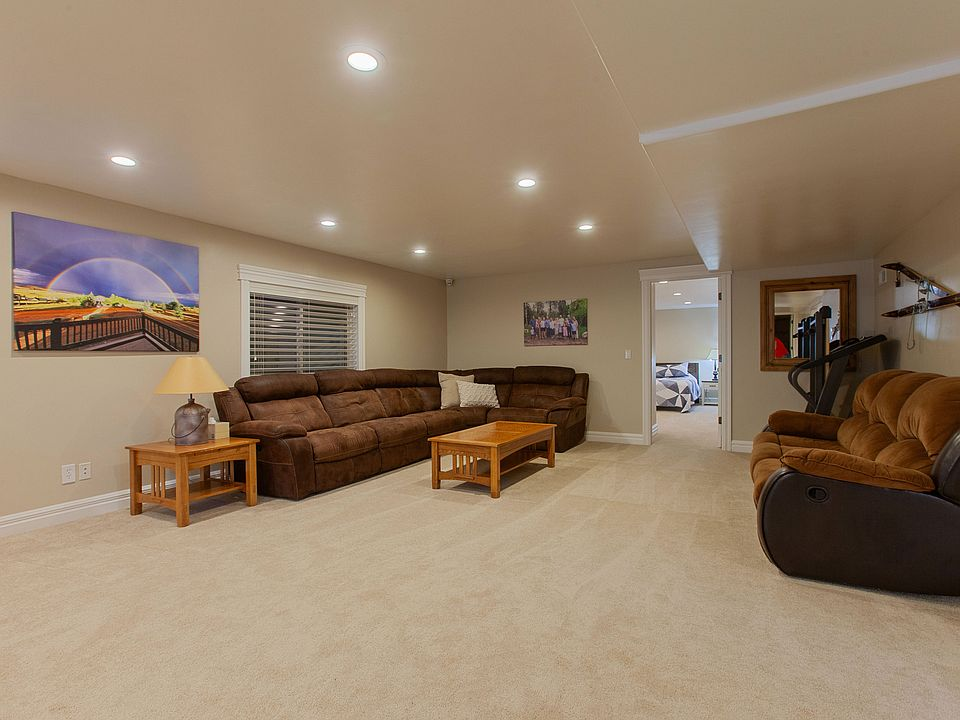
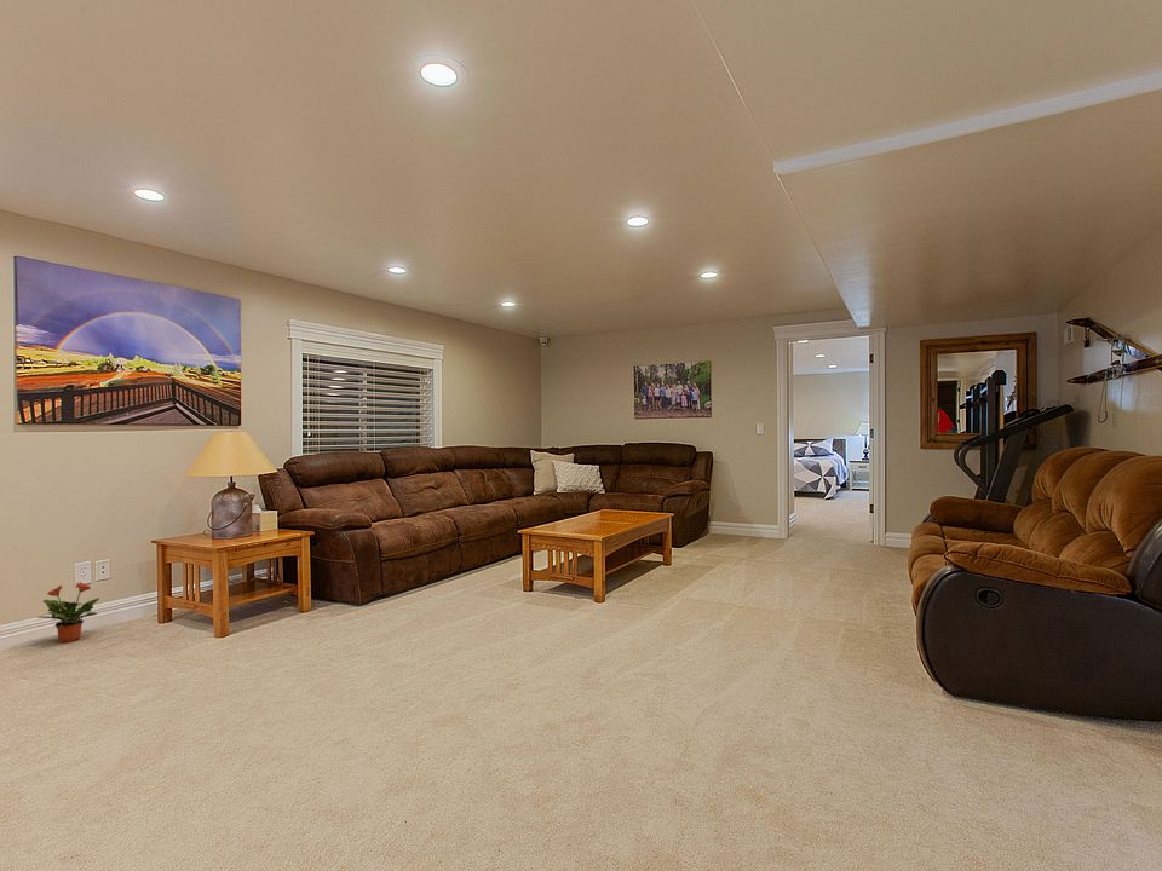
+ potted plant (69, 611)
